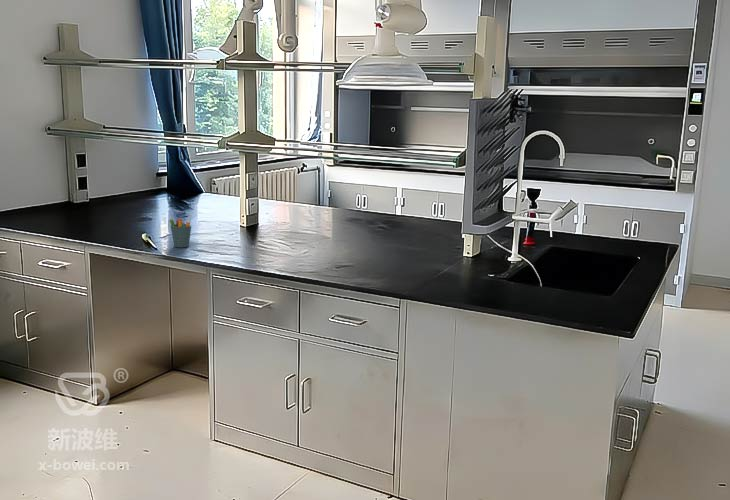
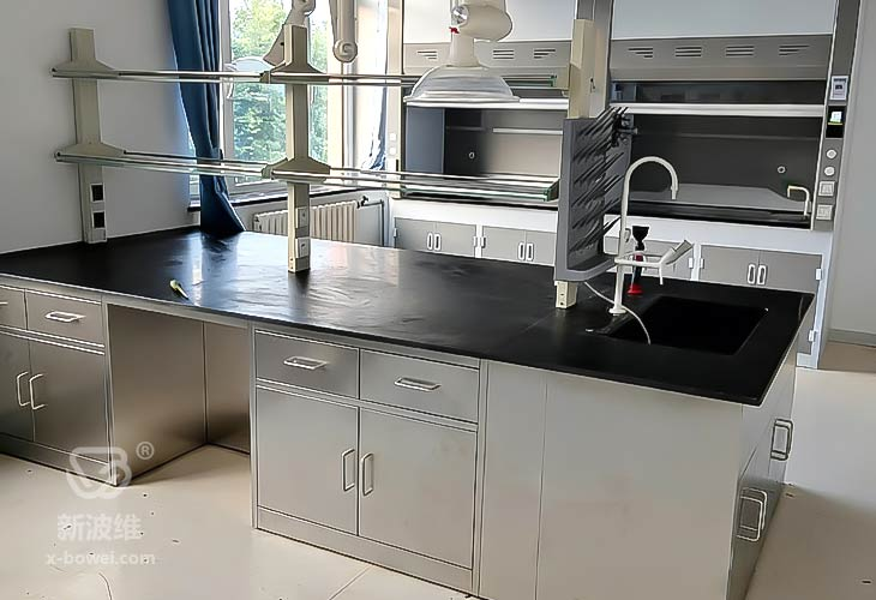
- pen holder (181, 230)
